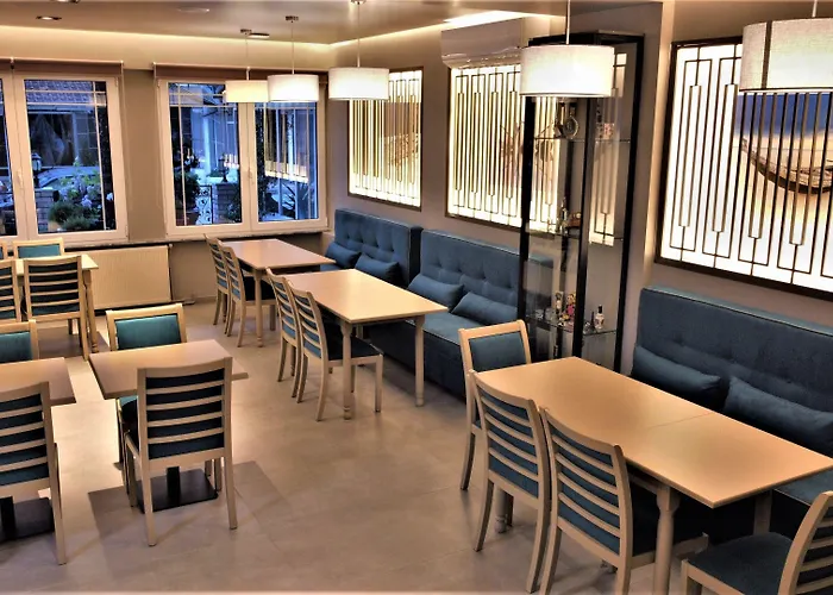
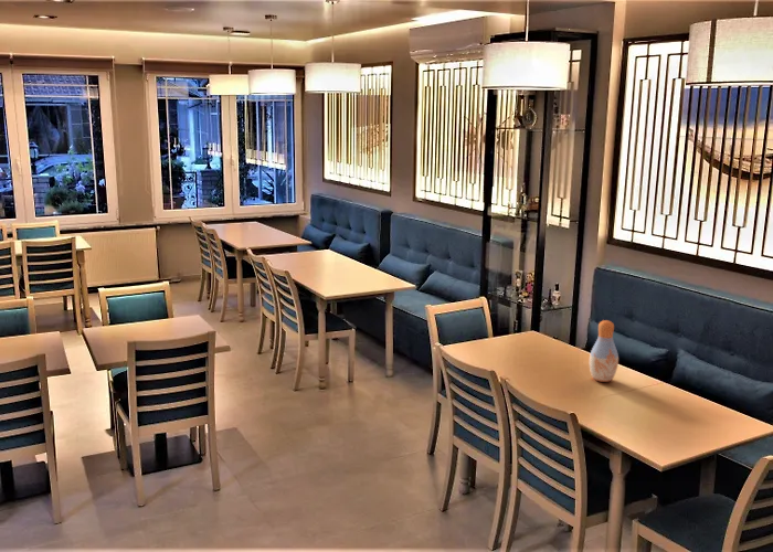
+ vase (604, 350)
